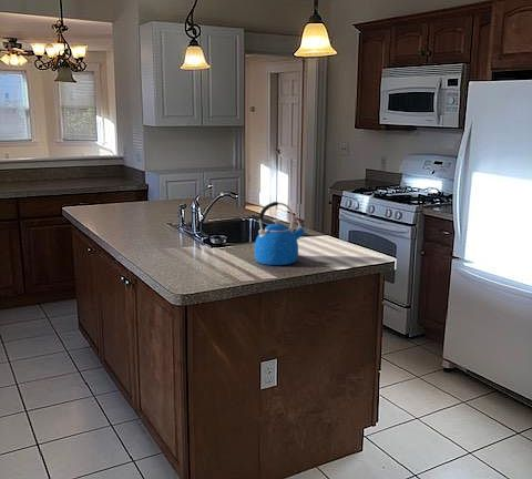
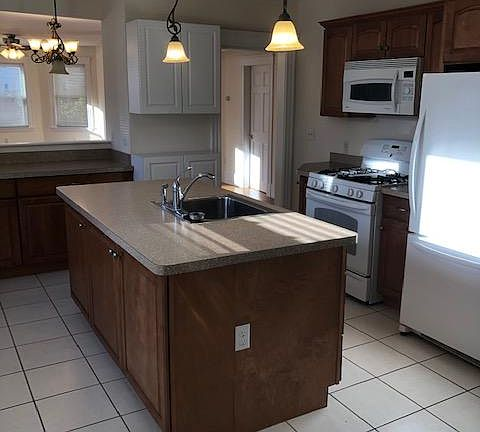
- kettle (280, 231)
